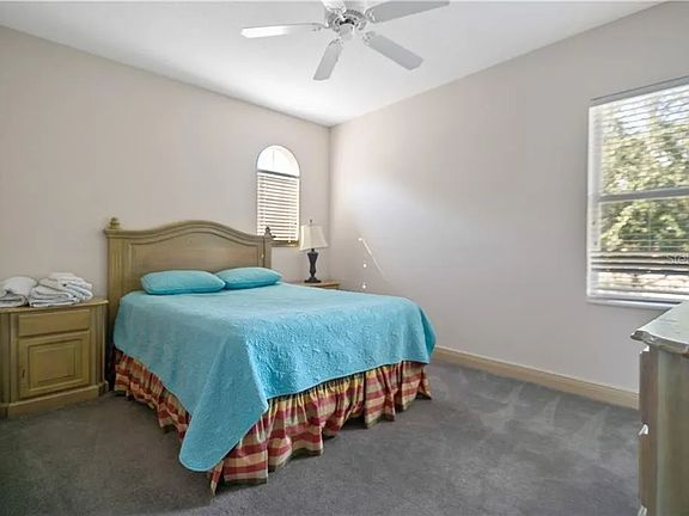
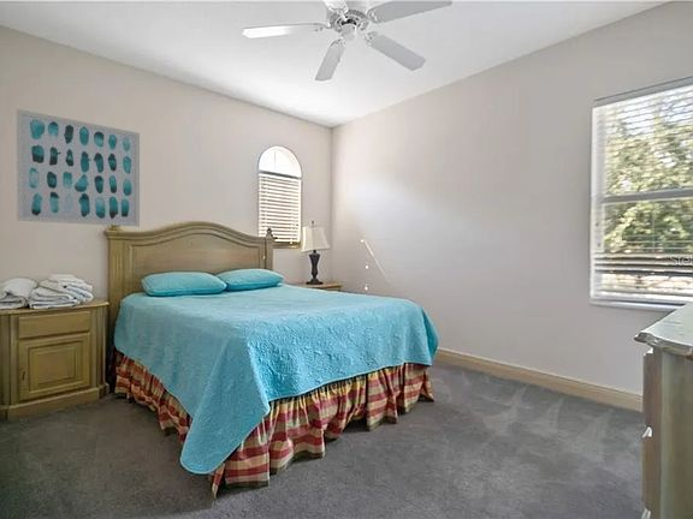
+ wall art (83, 173)
